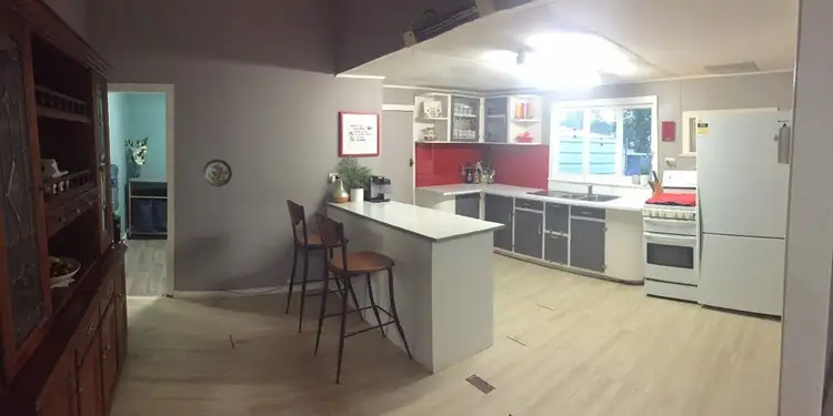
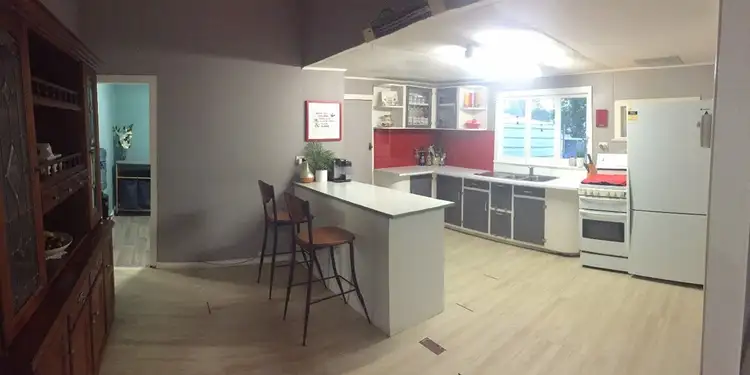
- decorative plate (217, 172)
